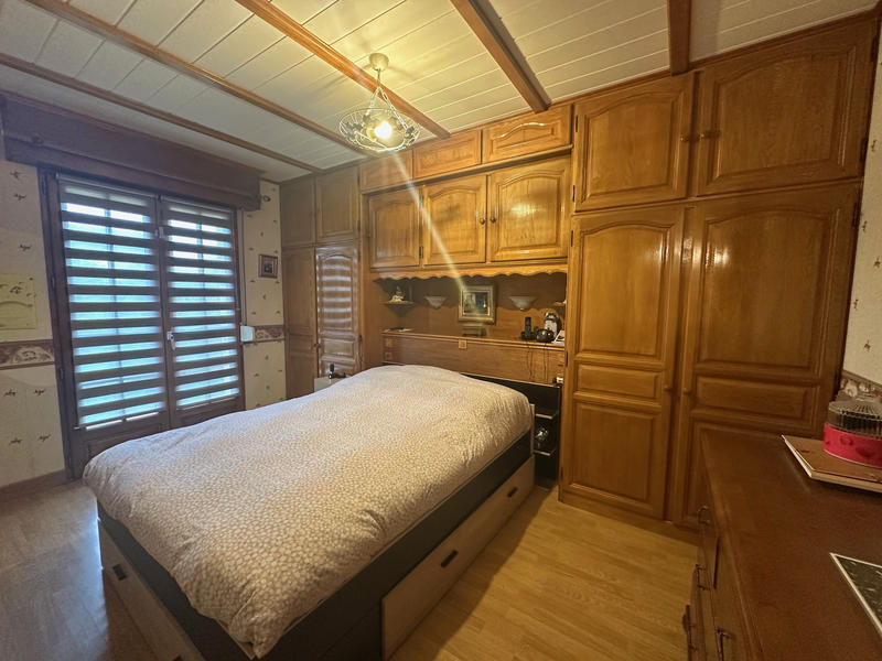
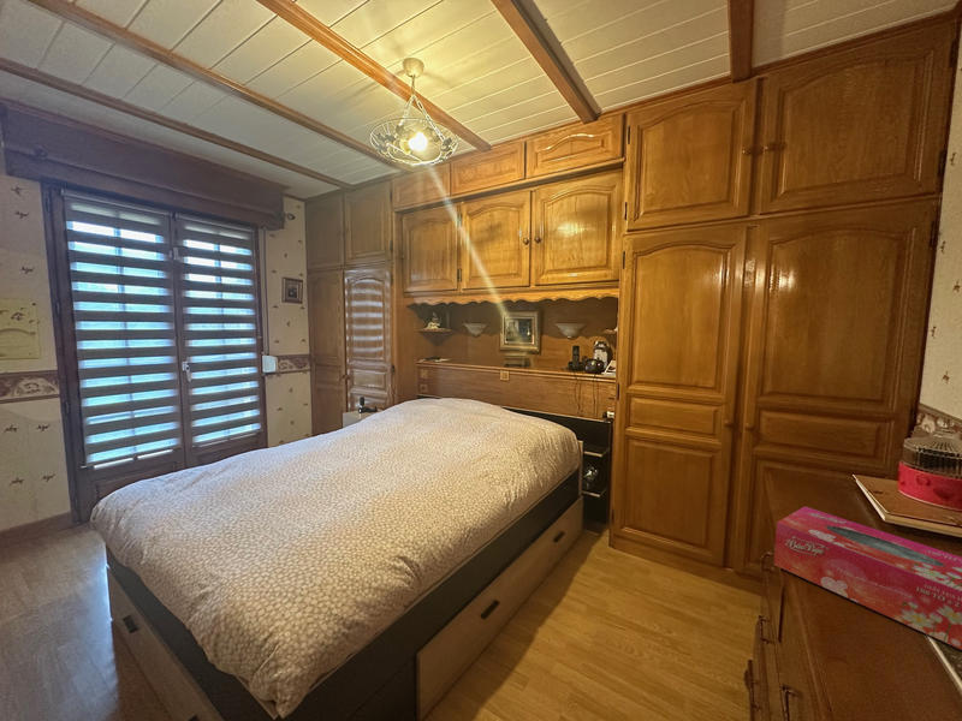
+ tissue box (877, 567)
